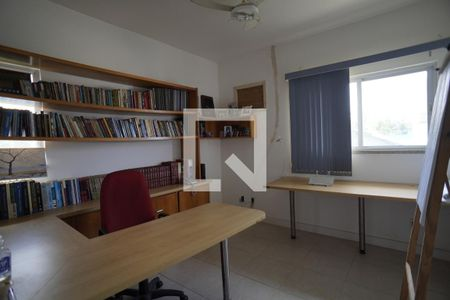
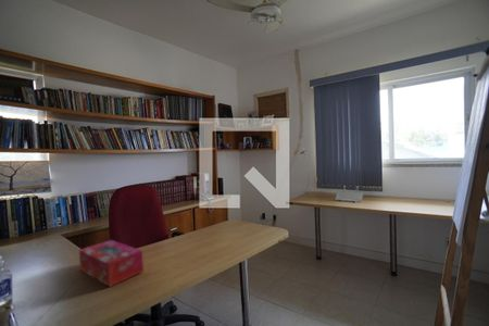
+ tissue box (110, 260)
